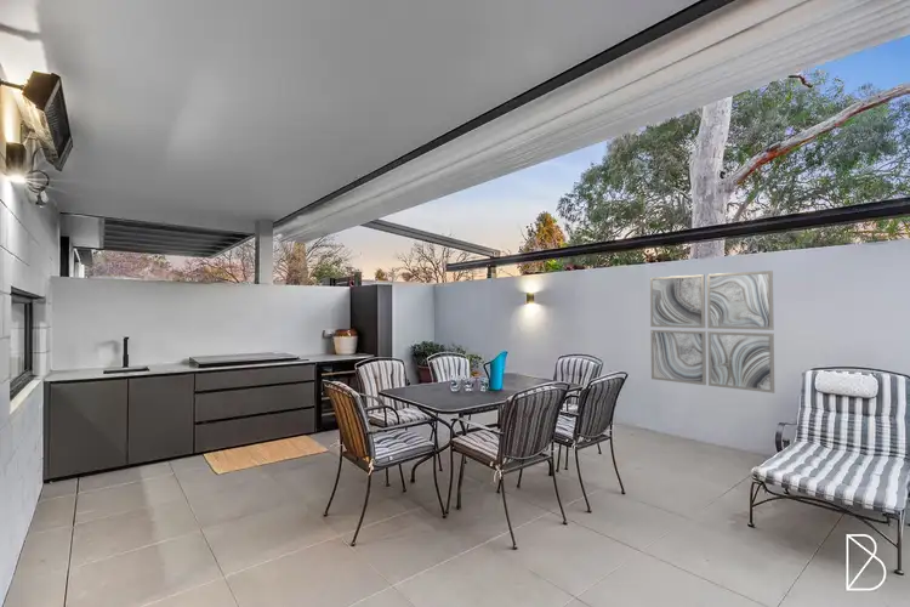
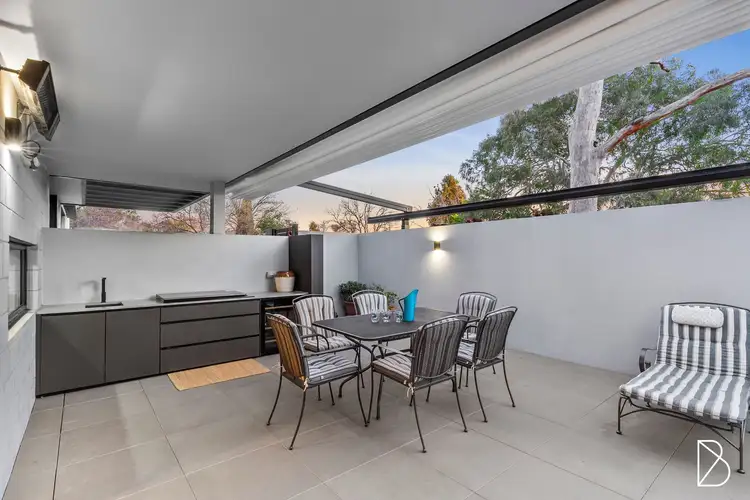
- wall art (707, 331)
